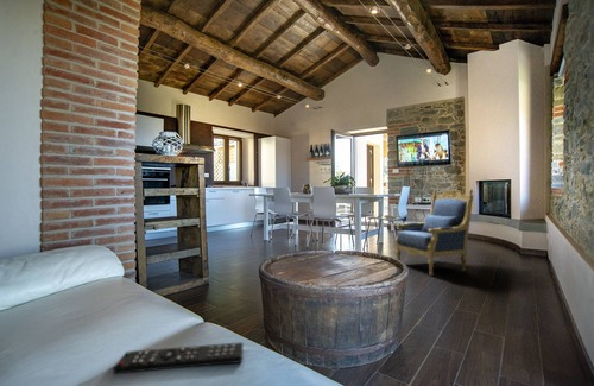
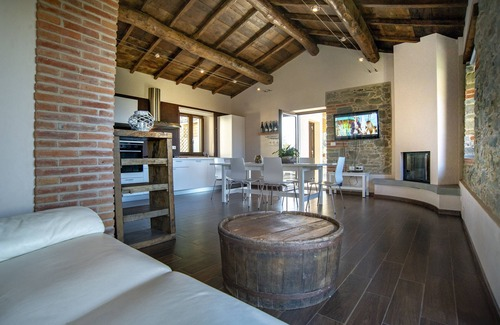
- remote control (182, 355)
- armchair (432, 223)
